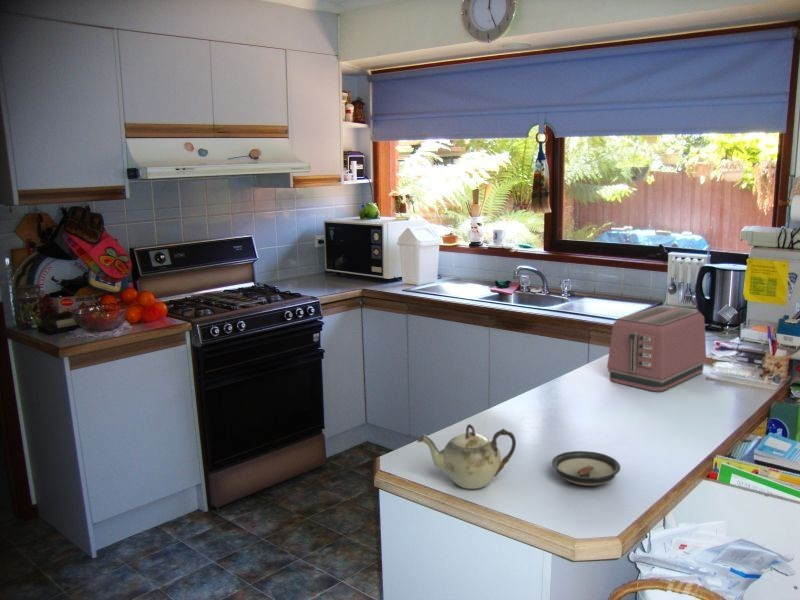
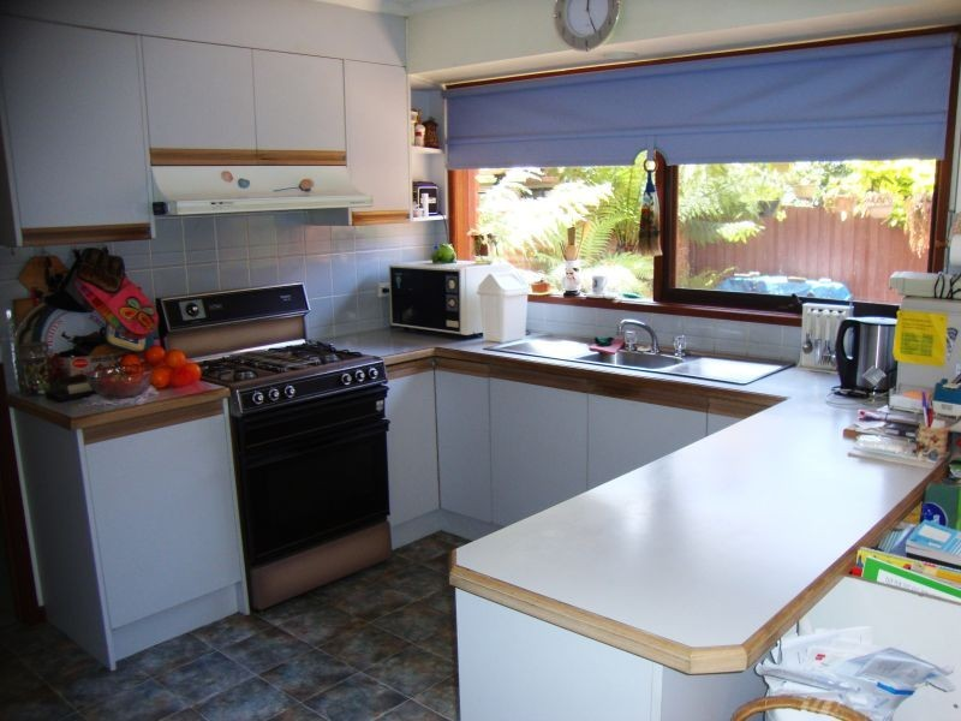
- teapot (466, 453)
- saucer (585, 471)
- toaster (656, 346)
